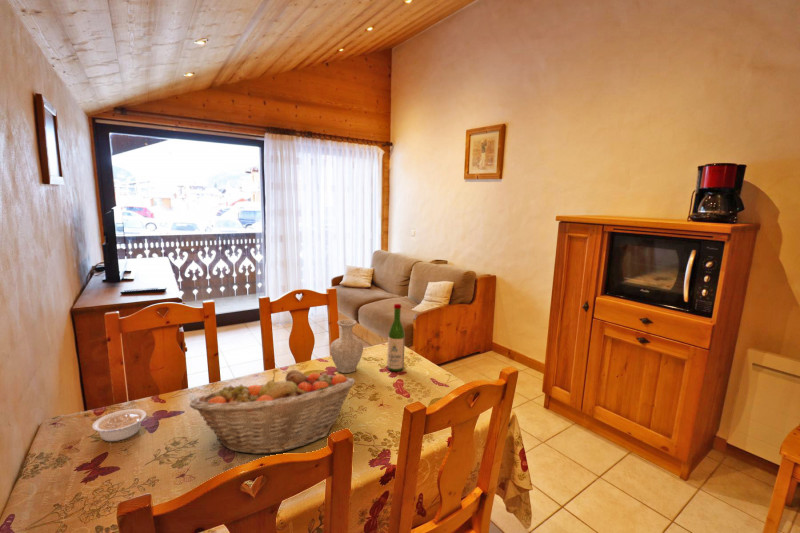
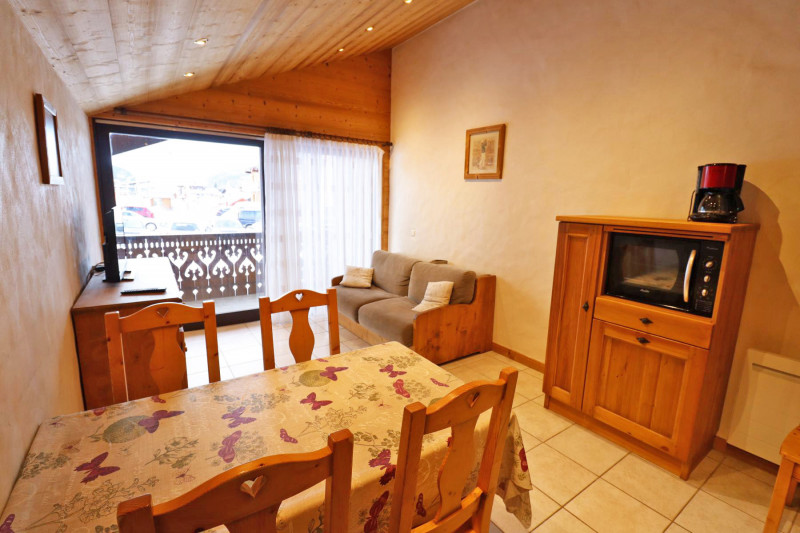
- legume (122, 424)
- wine bottle (396, 336)
- fruit basket (277, 401)
- vase (346, 345)
